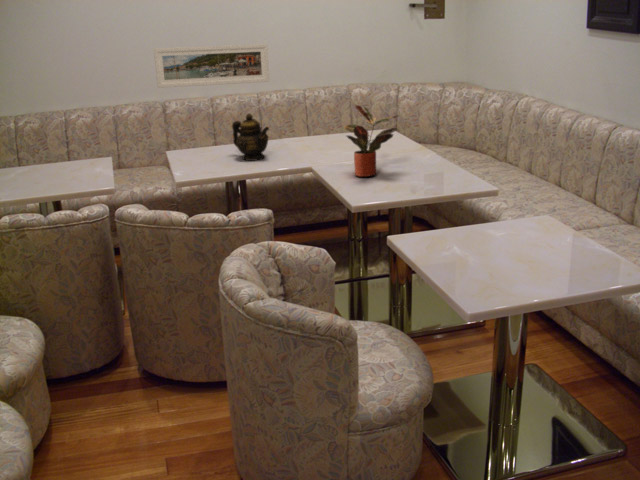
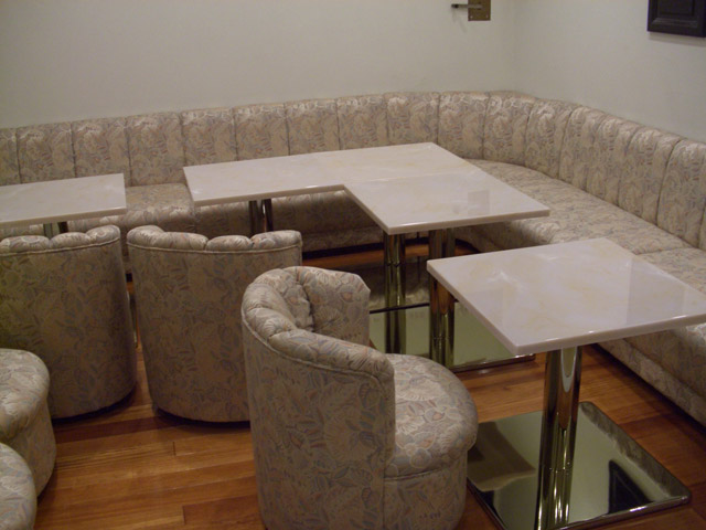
- potted plant (371, 140)
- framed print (213, 65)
- teapot (251, 136)
